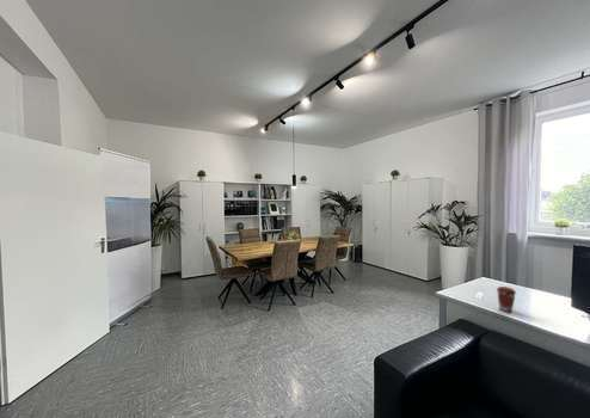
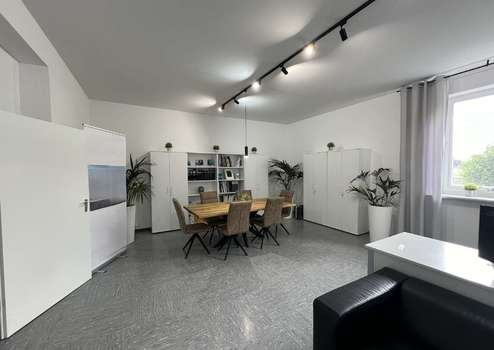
- coffee cup (505, 299)
